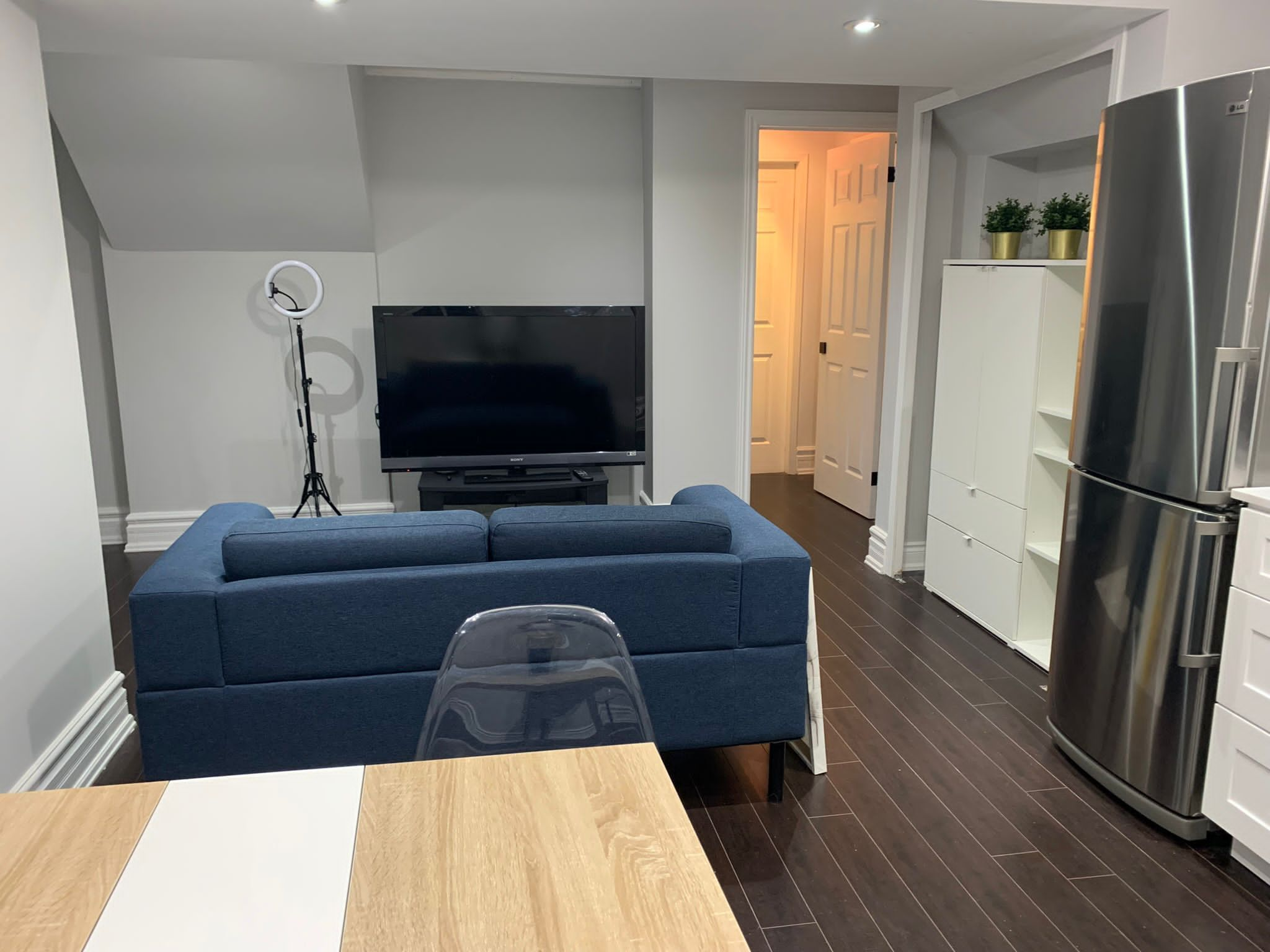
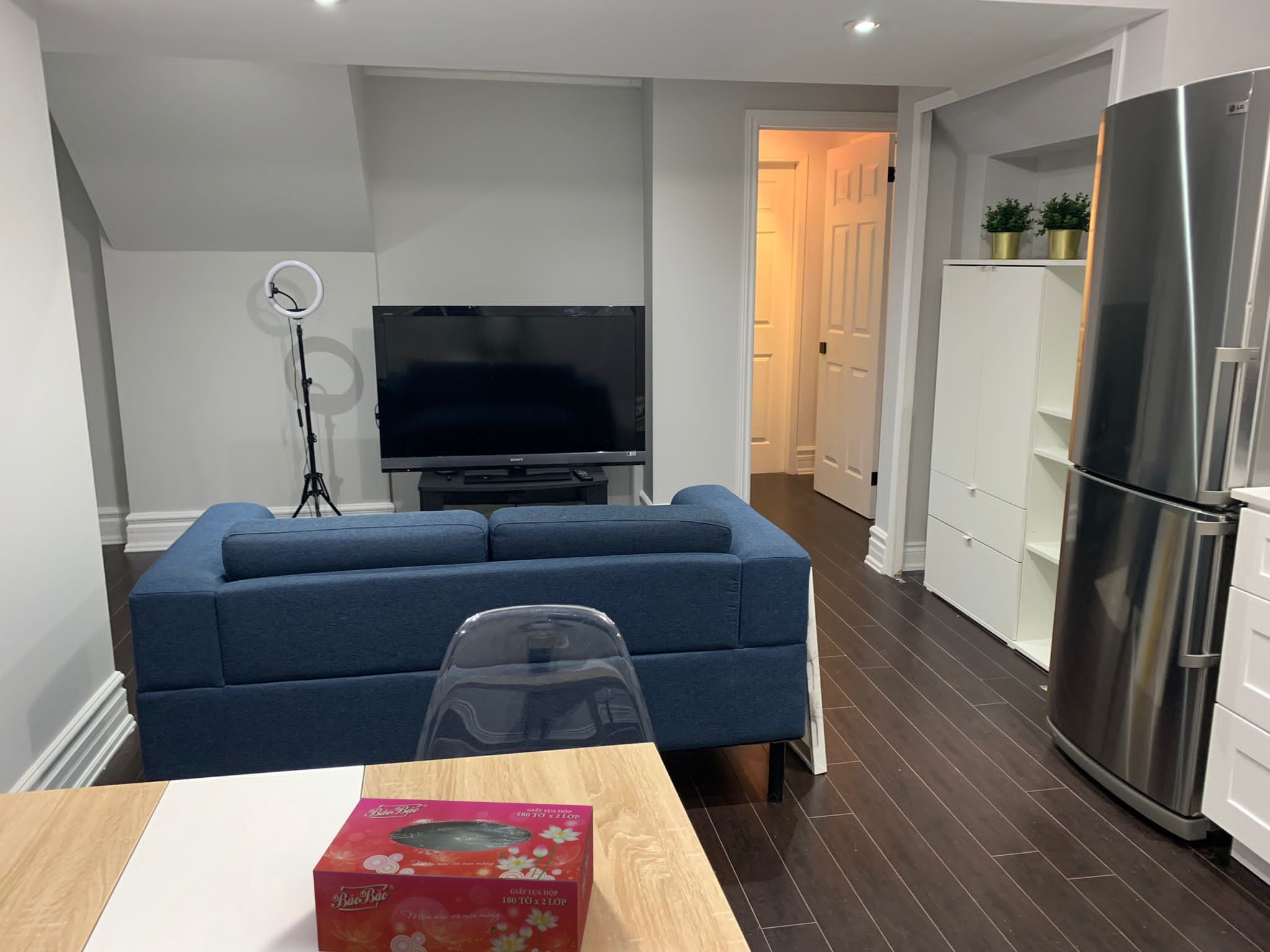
+ tissue box (463, 875)
